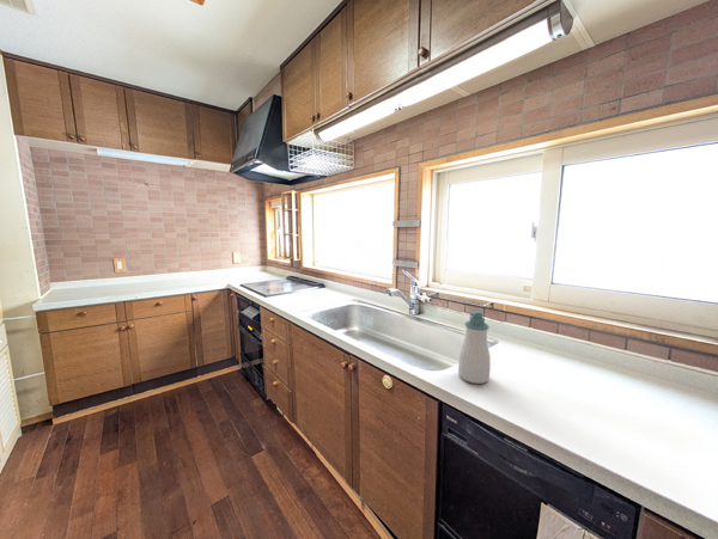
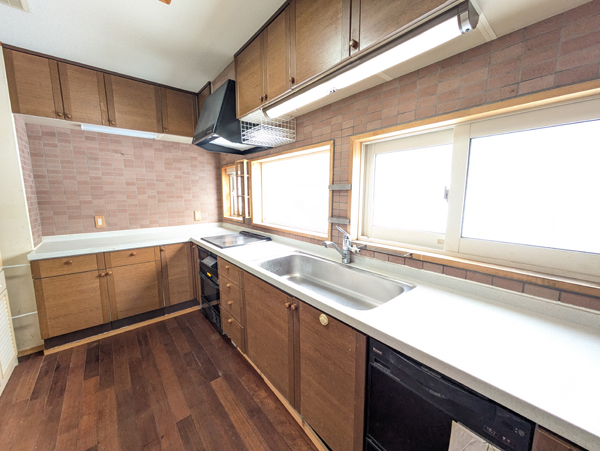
- soap bottle (475, 344)
